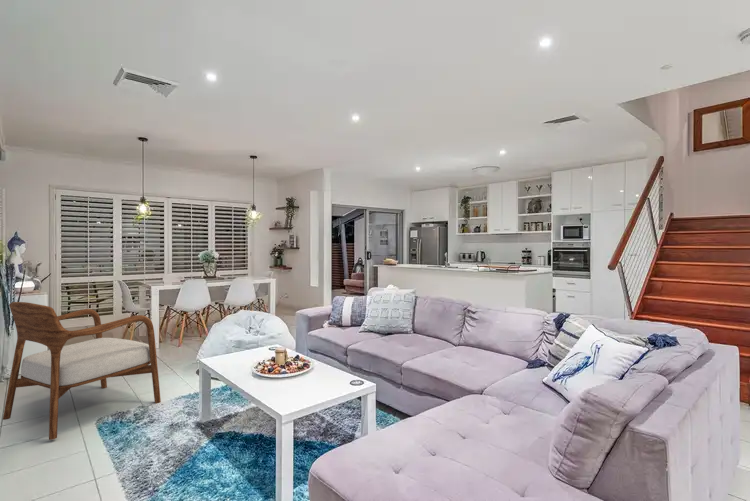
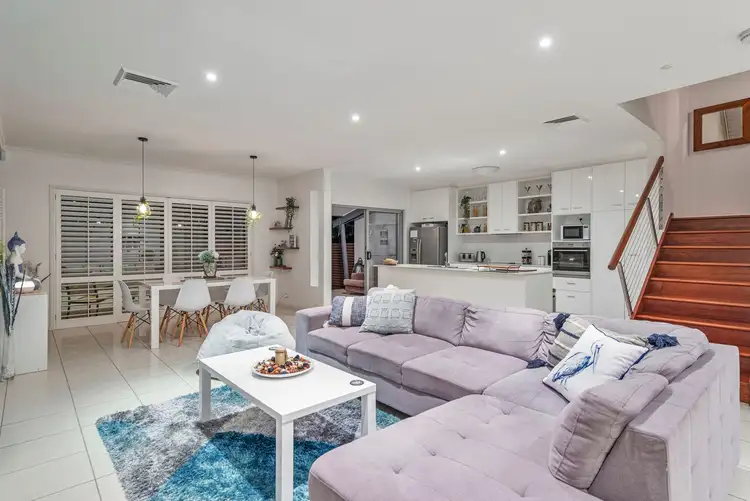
- armchair (84, 353)
